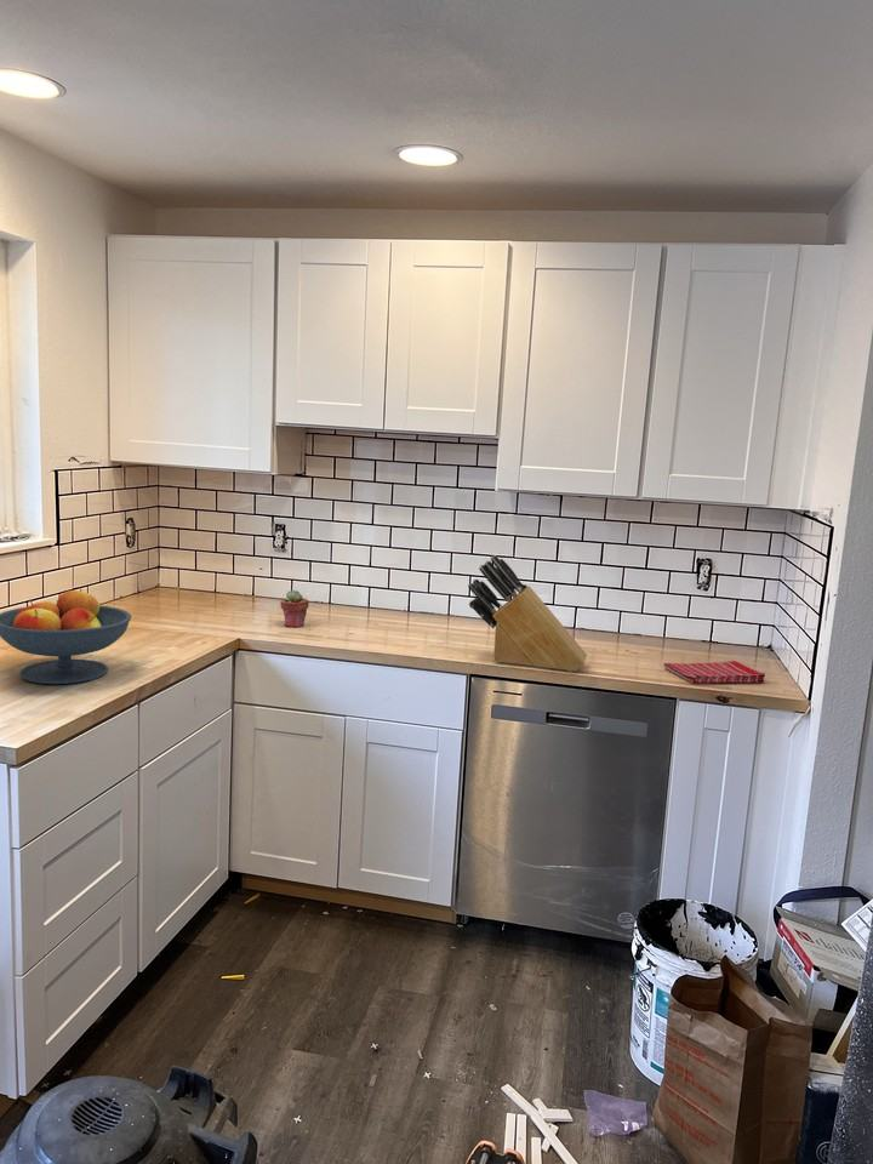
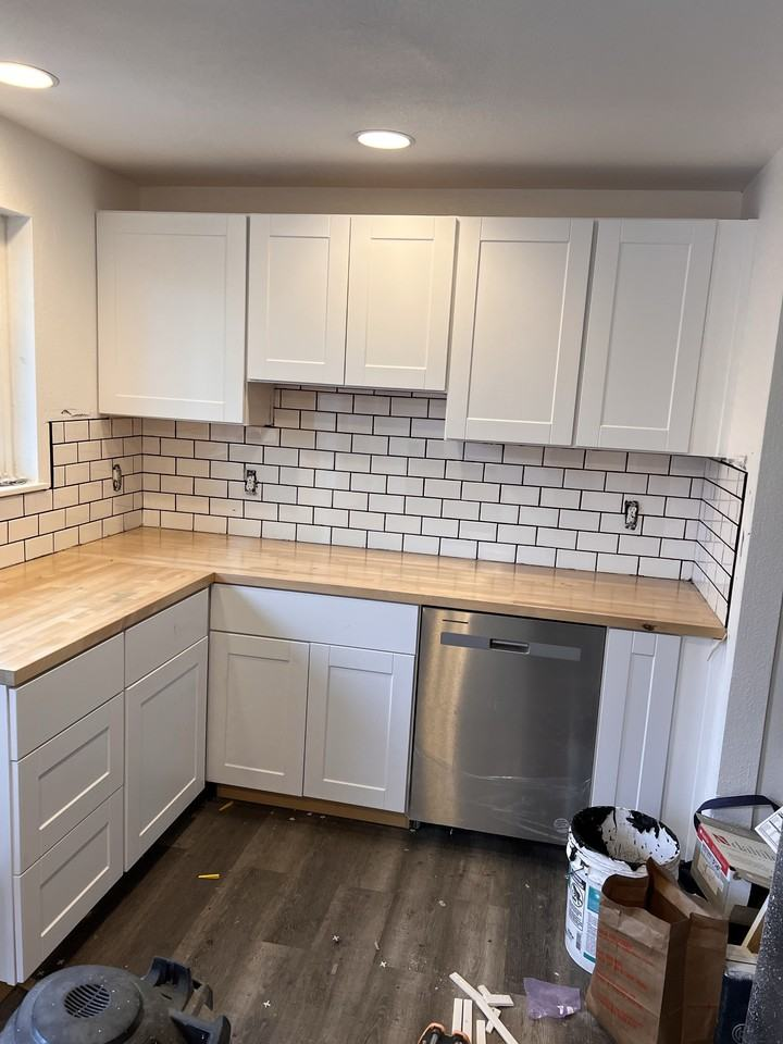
- knife block (527, 610)
- potted succulent (293, 607)
- fruit bowl (64, 634)
- dish towel (714, 671)
